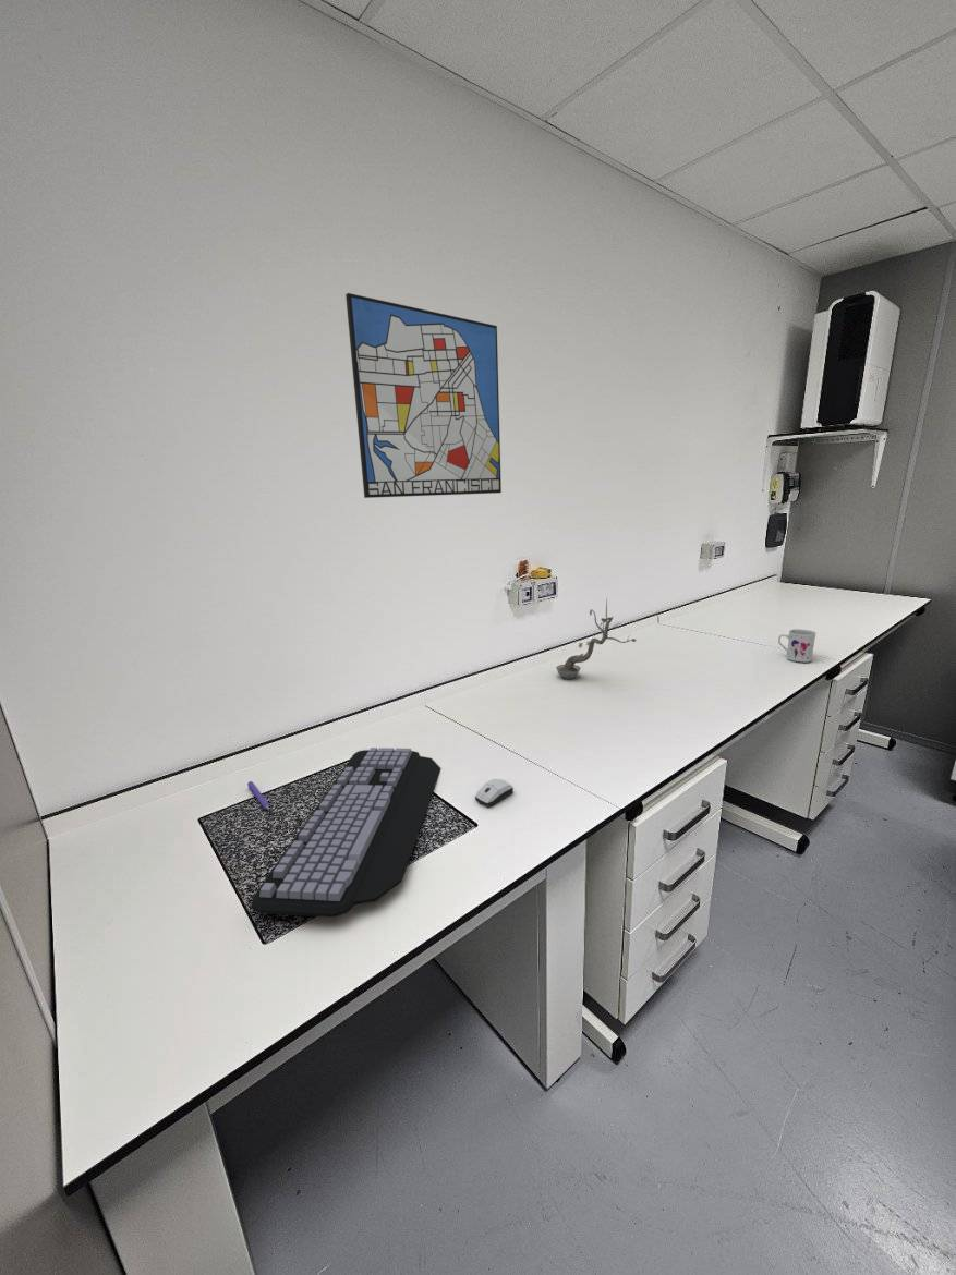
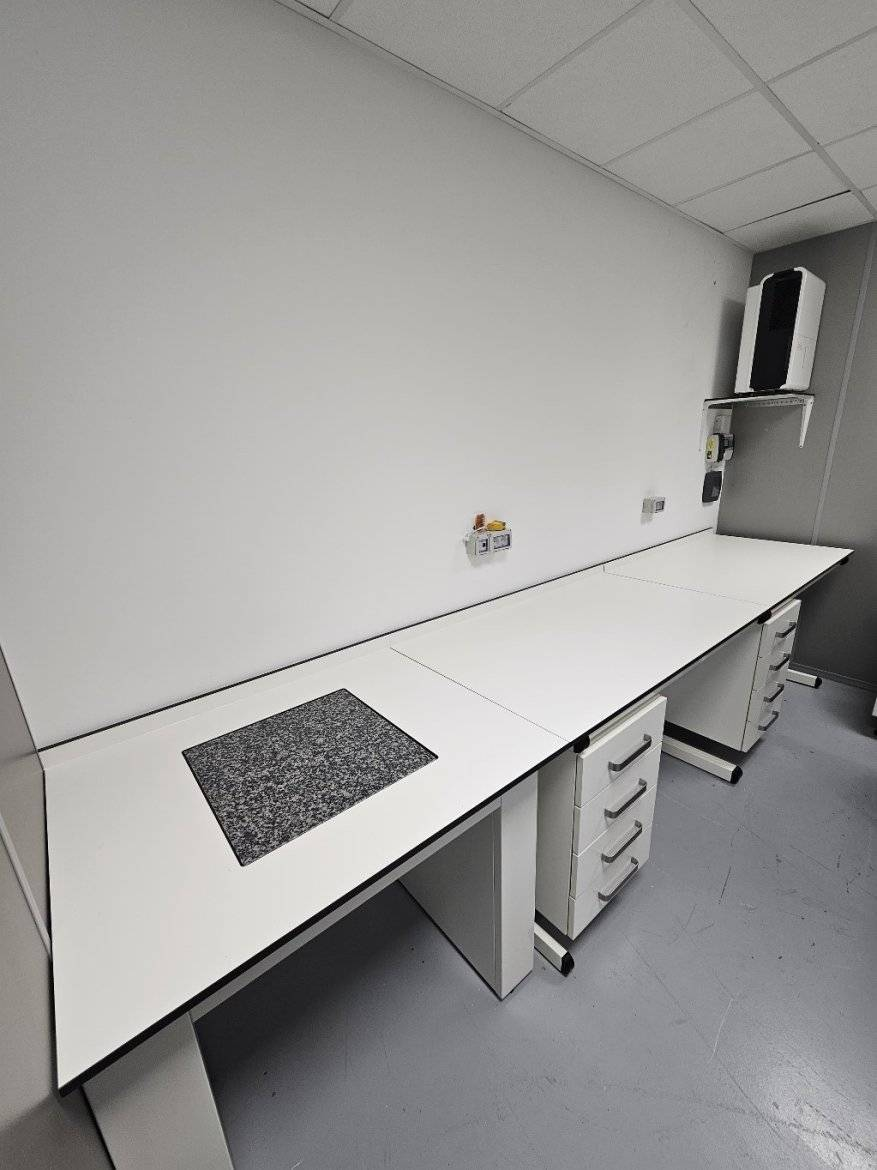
- pen (258, 794)
- plant (589, 642)
- wall art (434, 406)
- computer mouse (494, 790)
- mug (796, 644)
- keyboard (367, 810)
